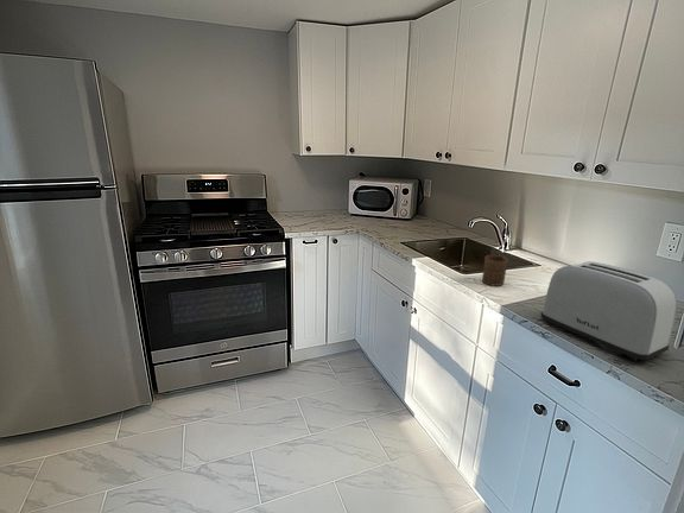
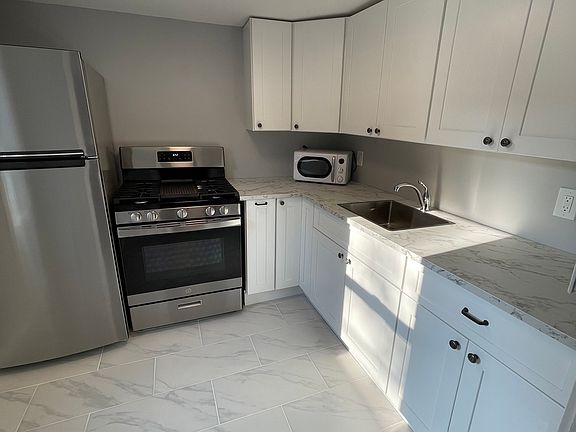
- toaster (602, 303)
- cup (495, 270)
